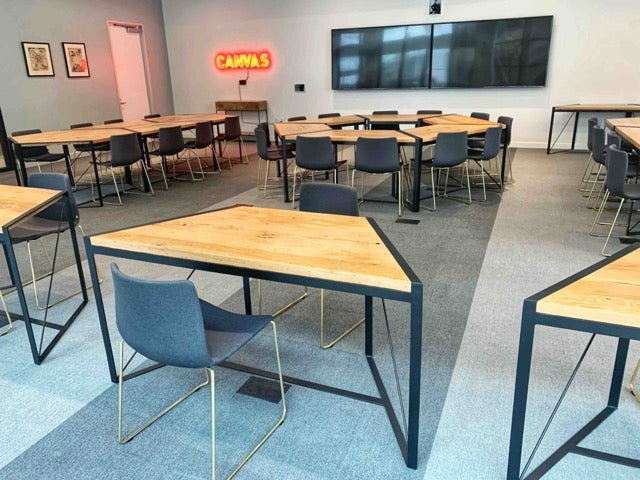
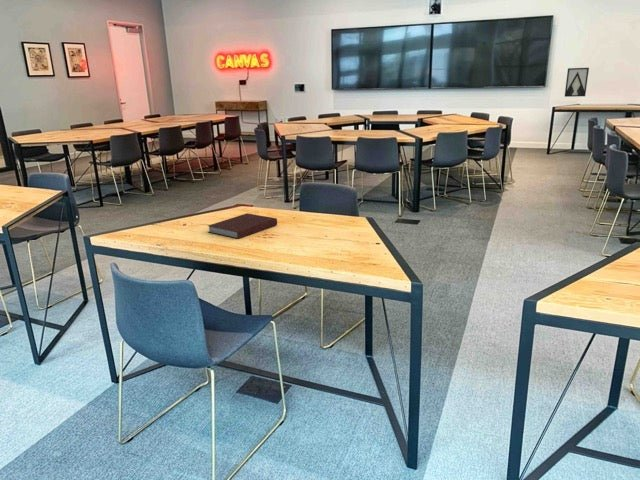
+ wall art (576, 82)
+ notebook (243, 225)
